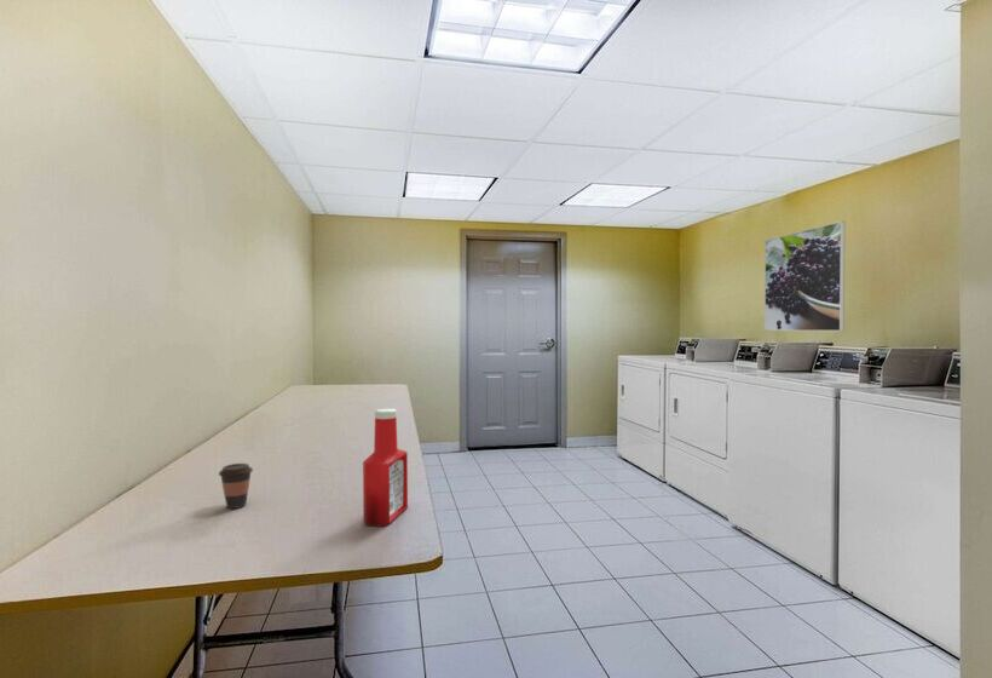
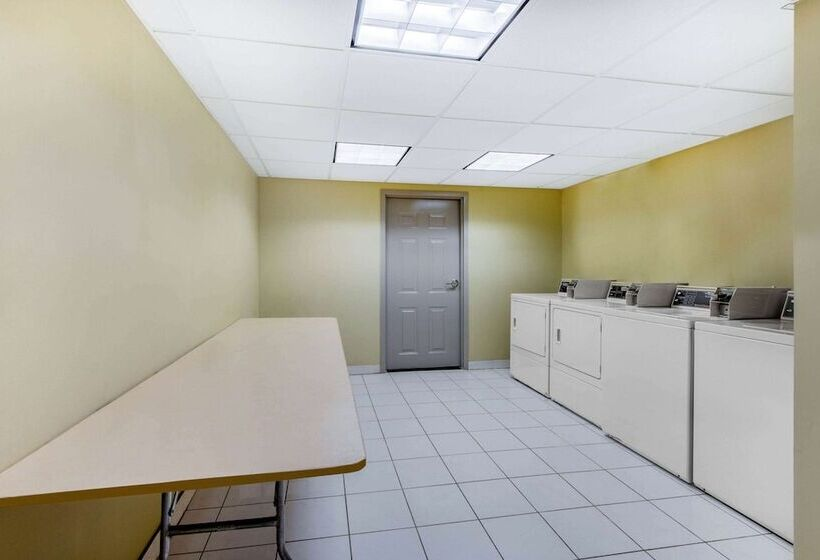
- coffee cup (236, 485)
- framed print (801, 281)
- soap bottle (386, 462)
